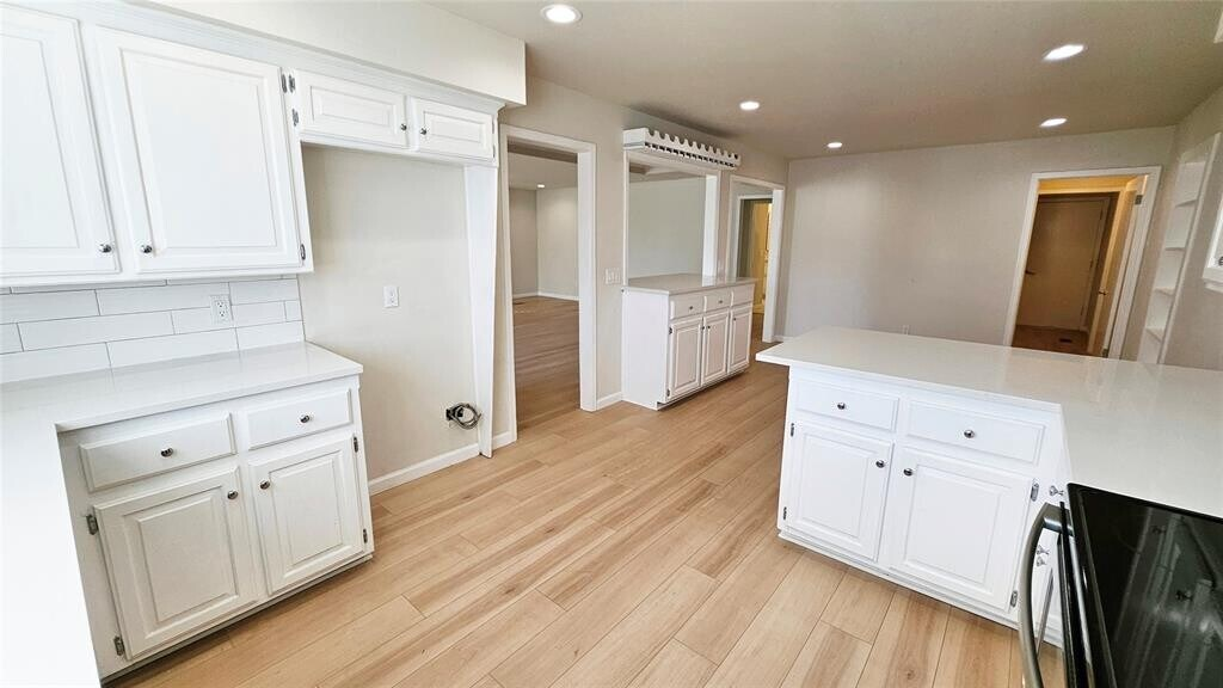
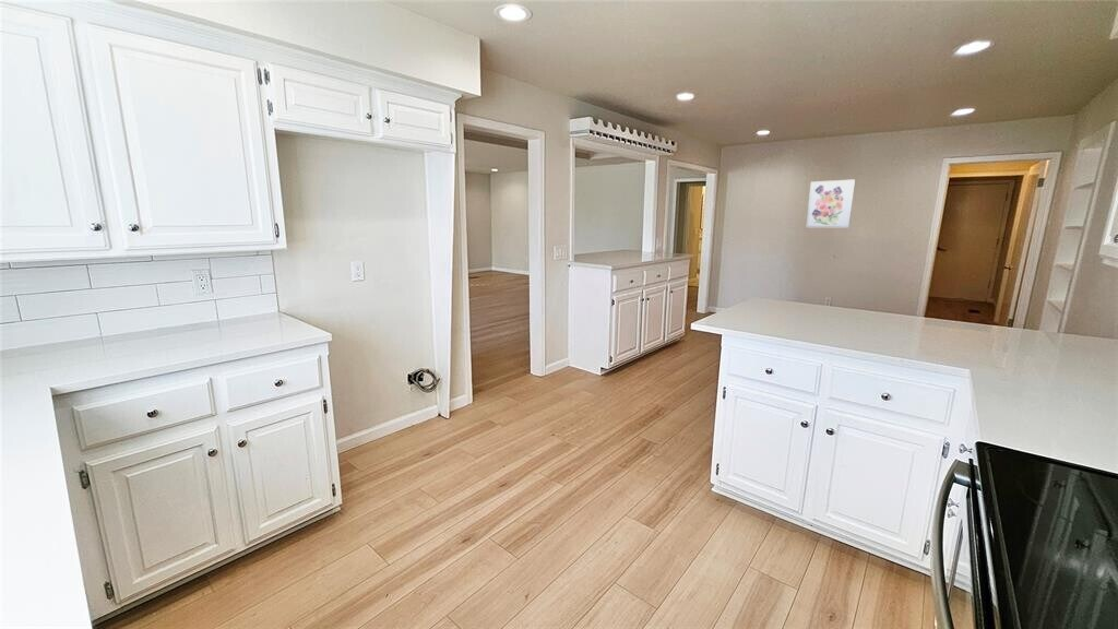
+ wall art (830, 204)
